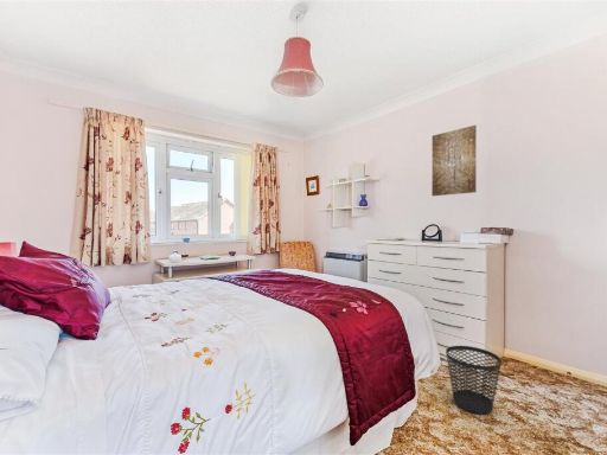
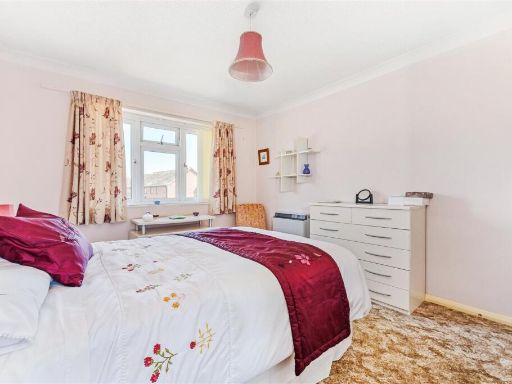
- wastebasket (473, 379)
- wall art (453, 162)
